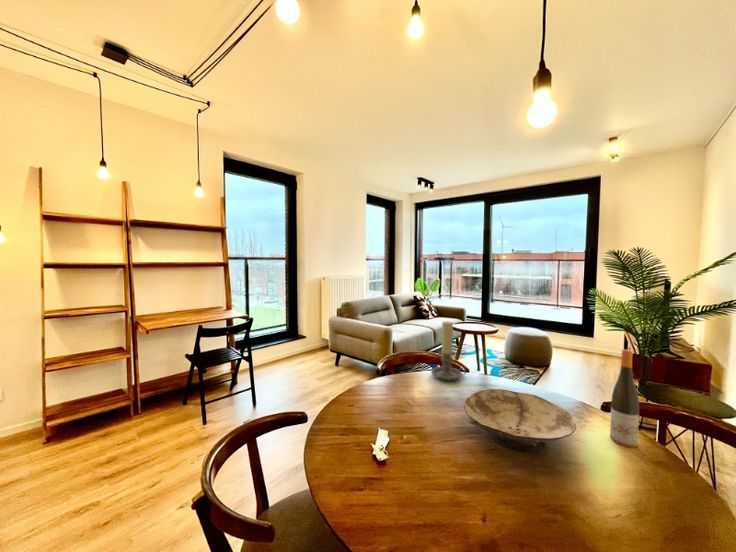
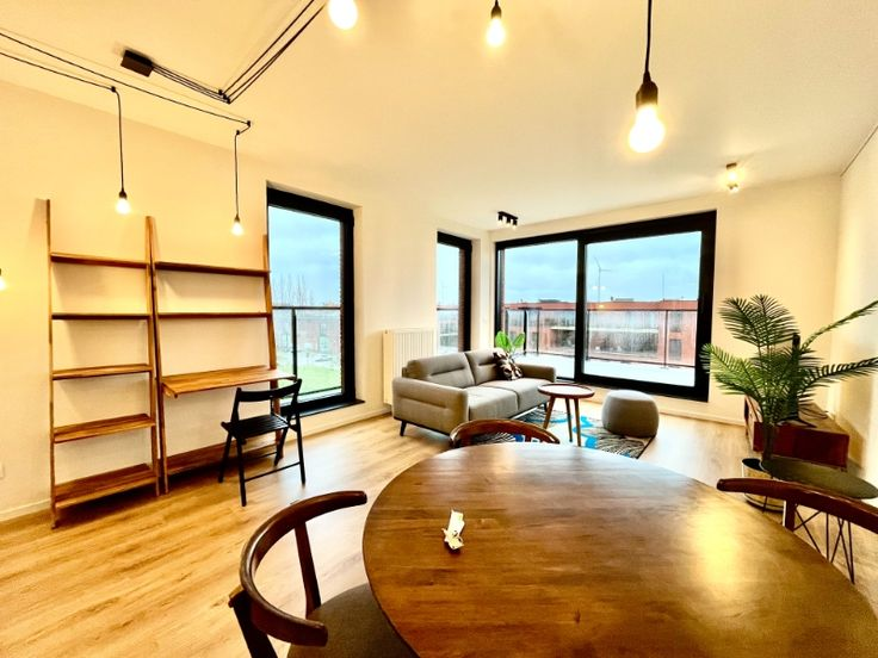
- bowl (515, 422)
- wine bottle (625, 395)
- candle holder (449, 349)
